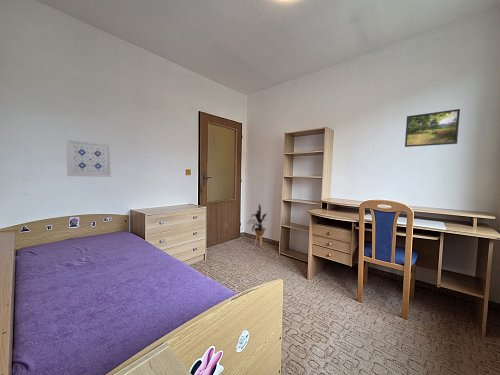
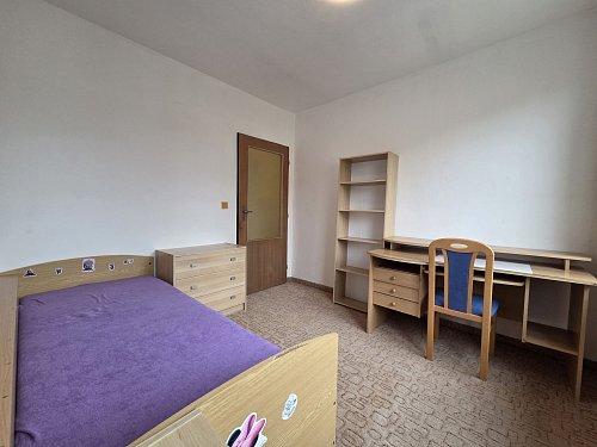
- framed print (430, 129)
- wall art (90, 159)
- house plant (257, 224)
